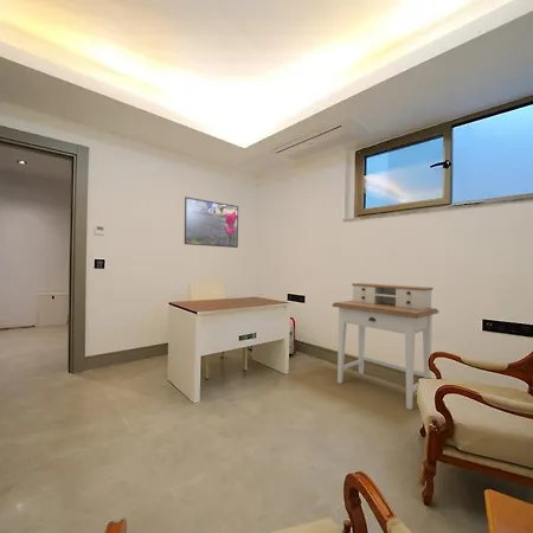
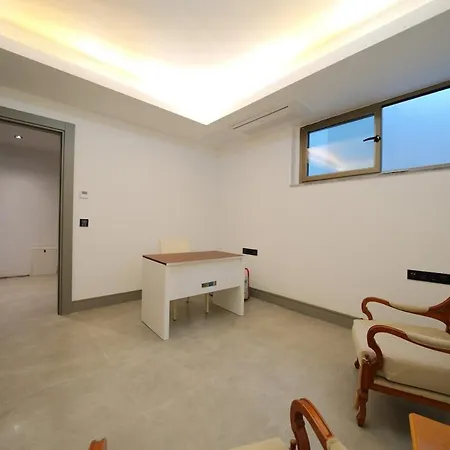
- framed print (212, 224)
- desk (383, 329)
